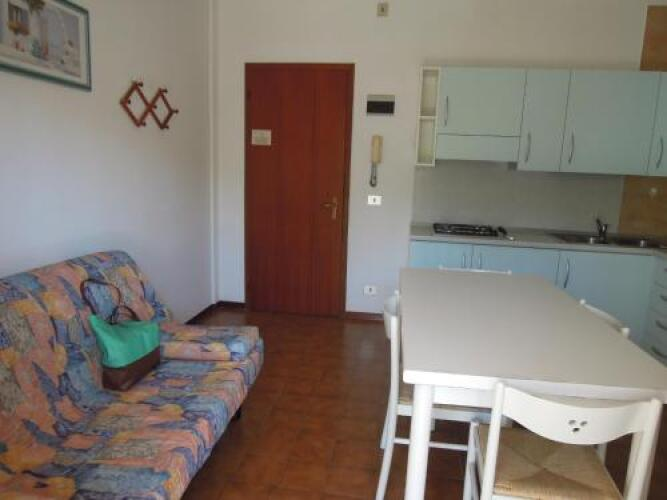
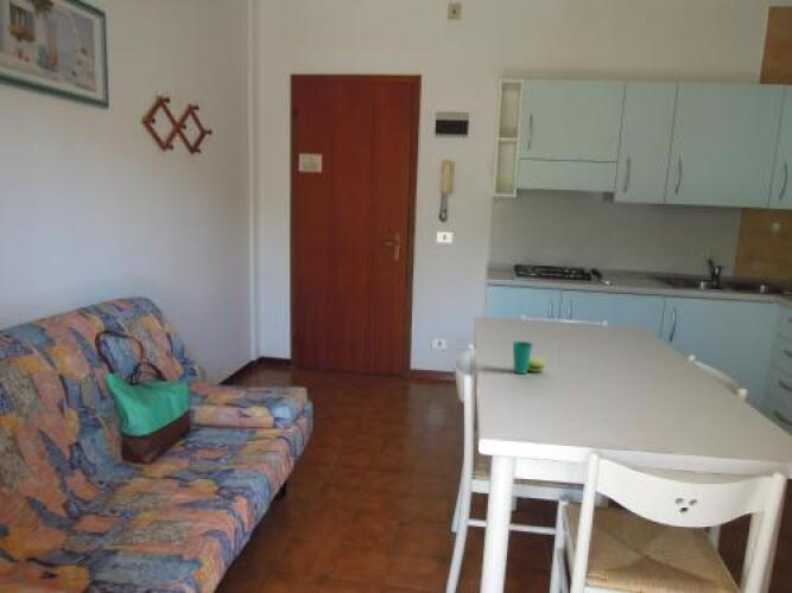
+ cup (528, 357)
